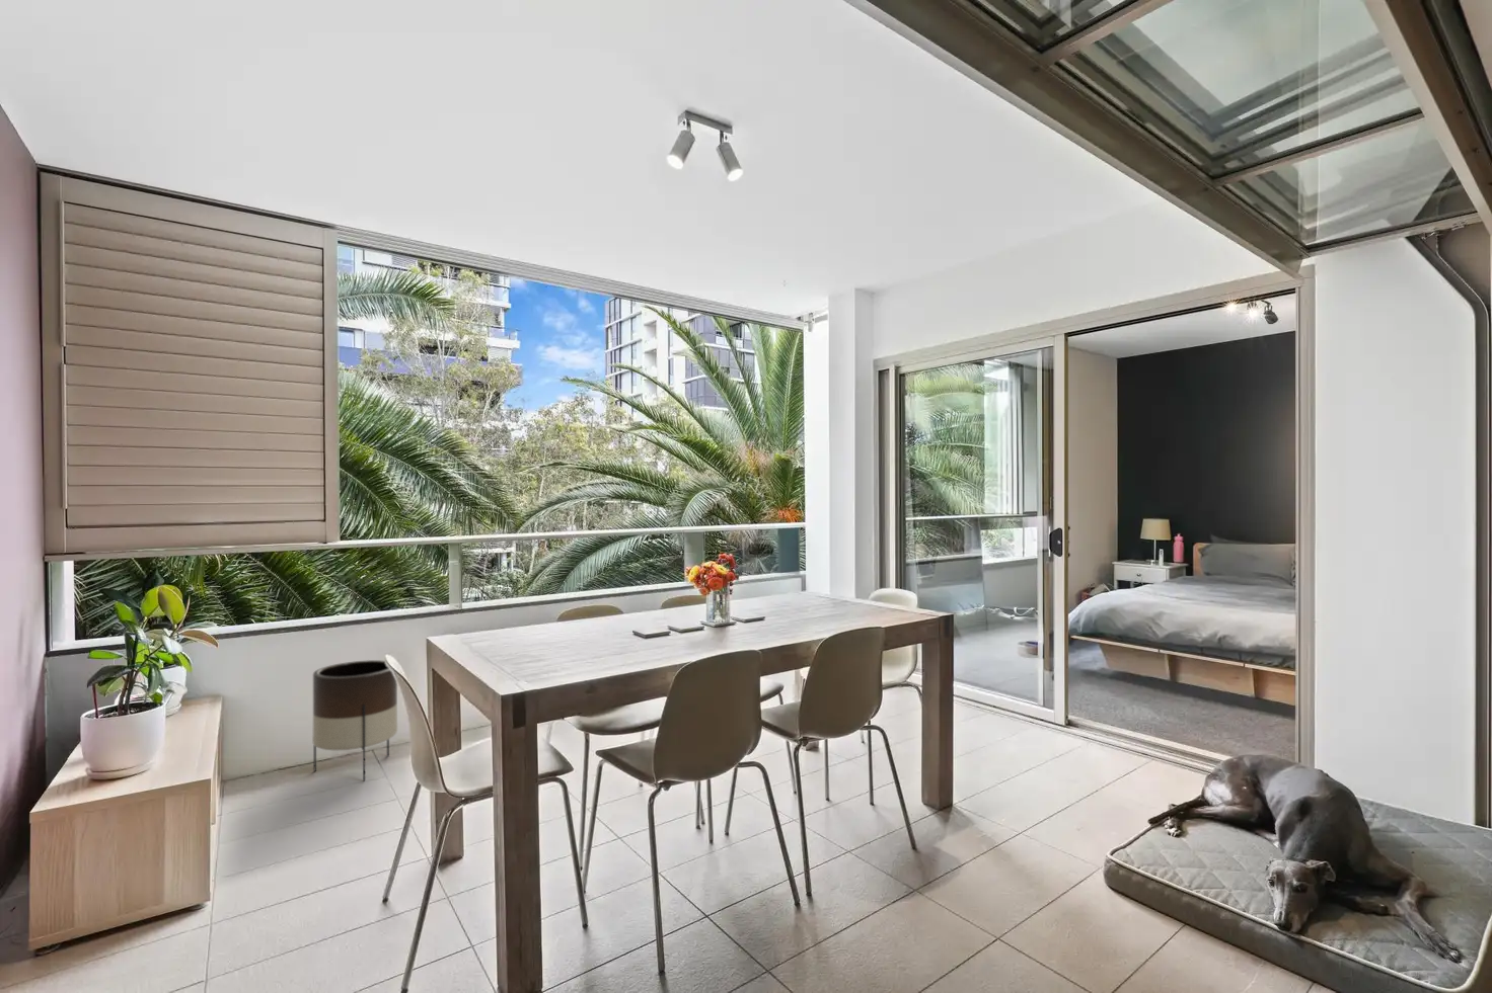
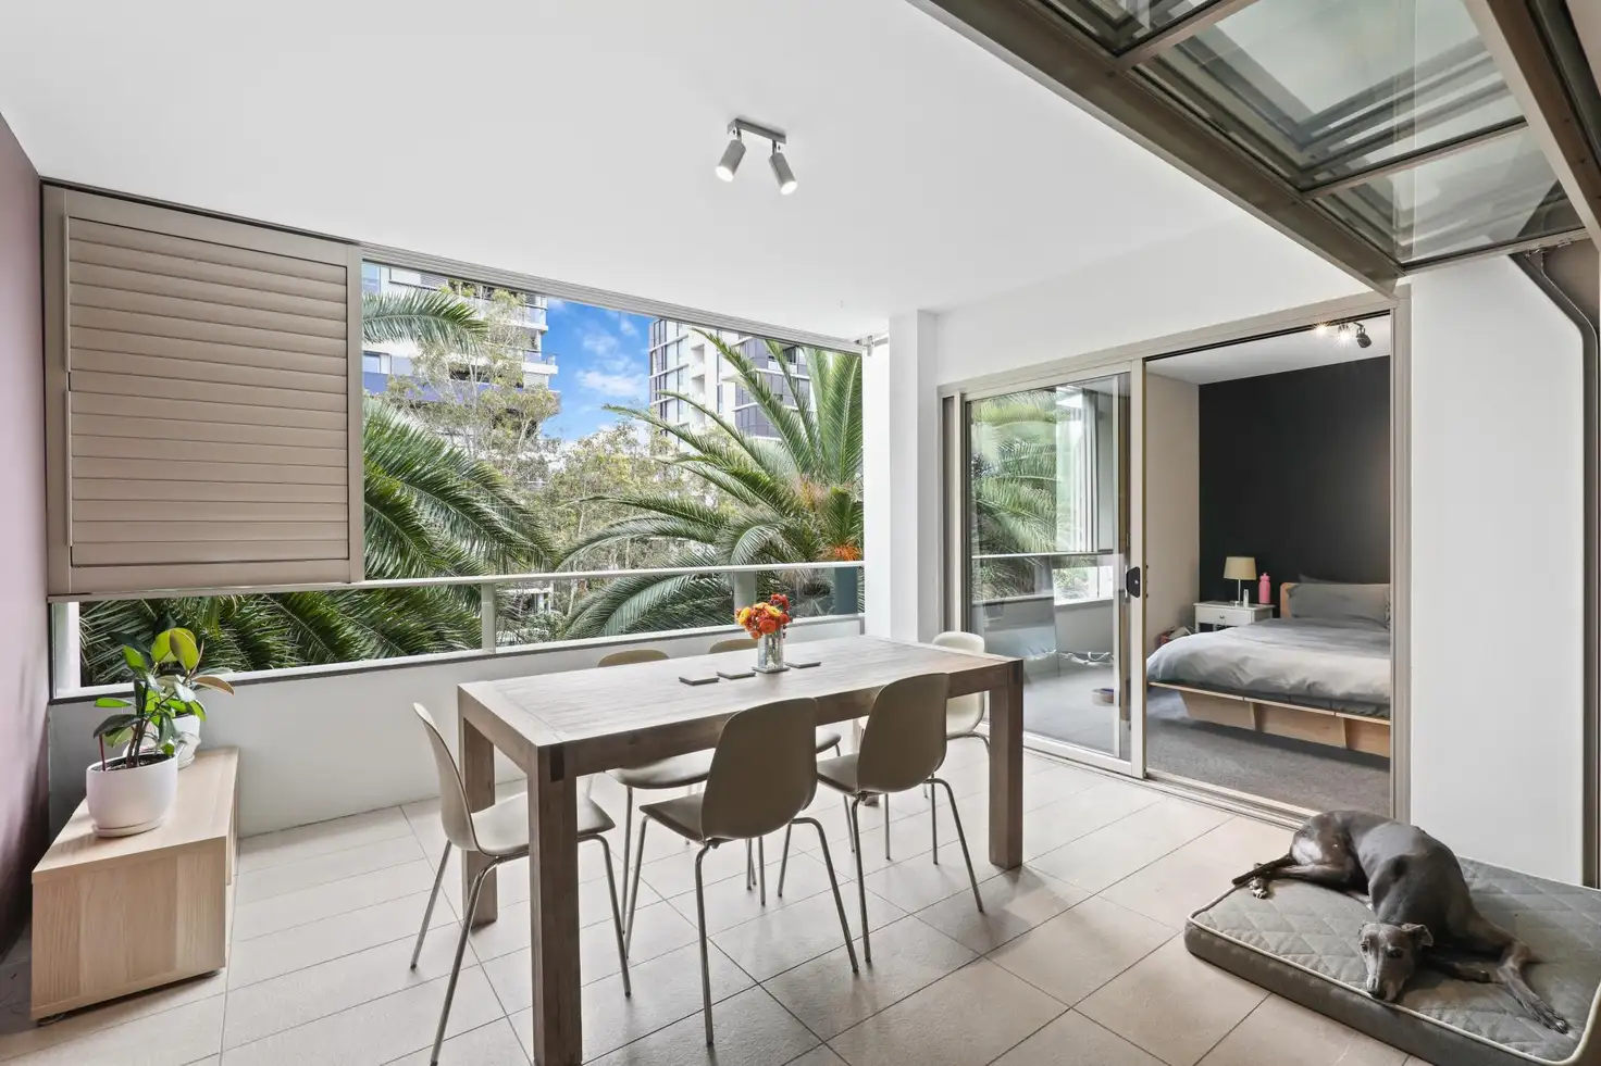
- planter (356, 718)
